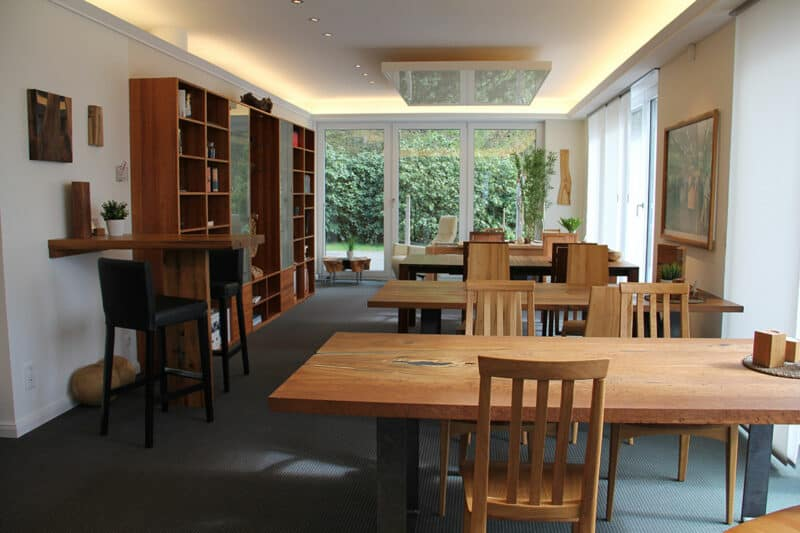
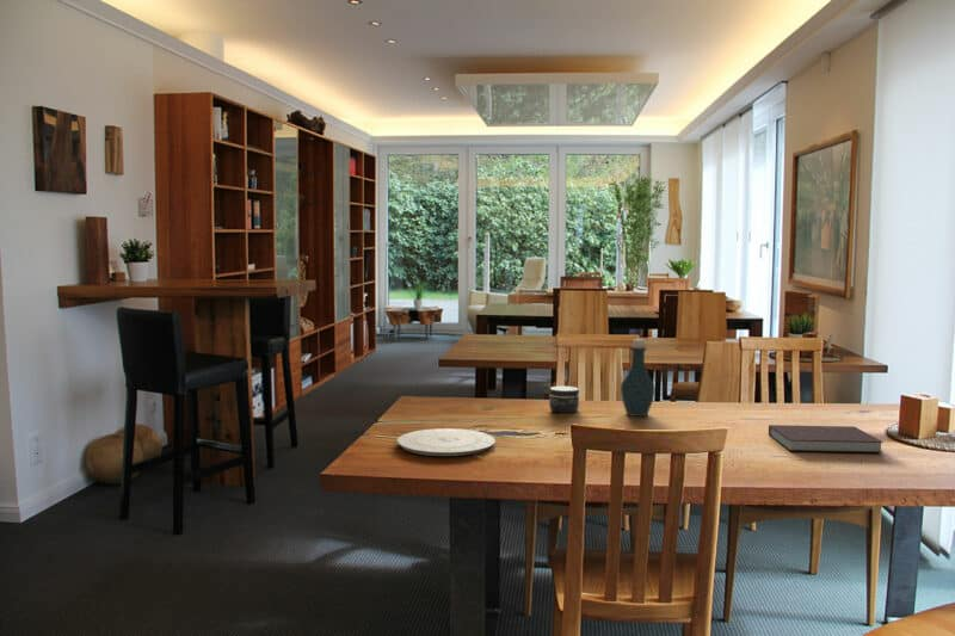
+ plate (445, 442)
+ jar (563, 399)
+ notebook (822, 438)
+ bottle (637, 377)
